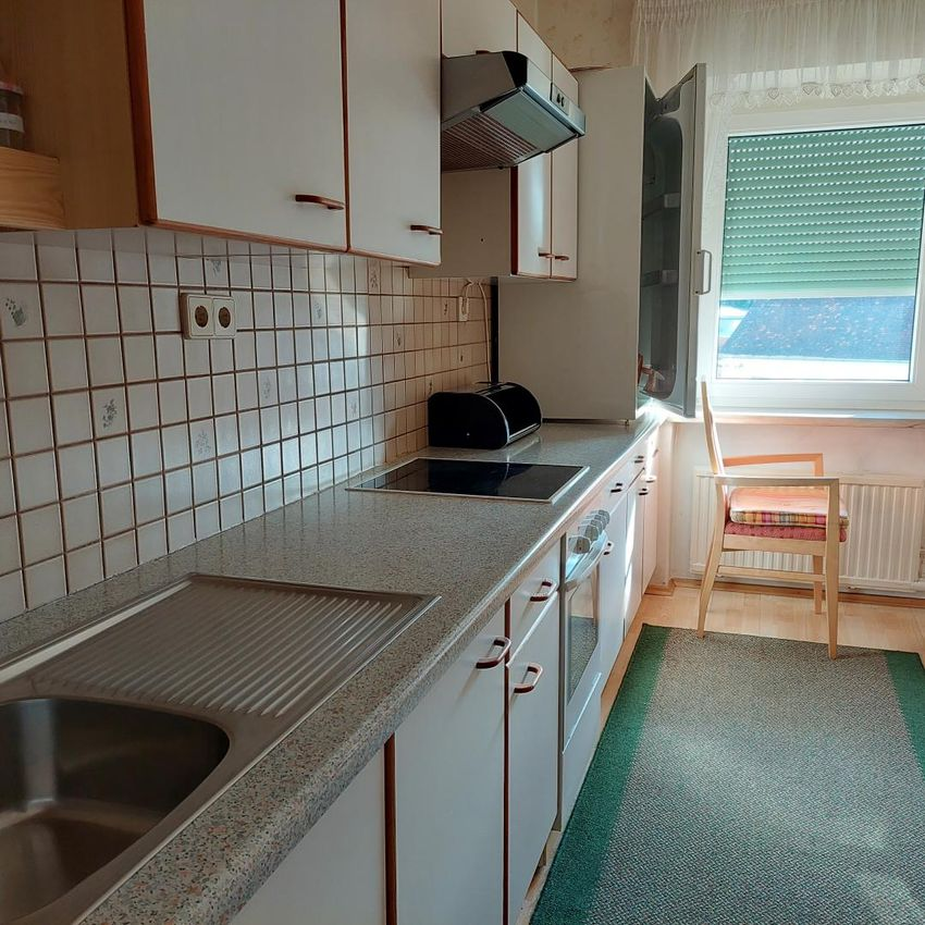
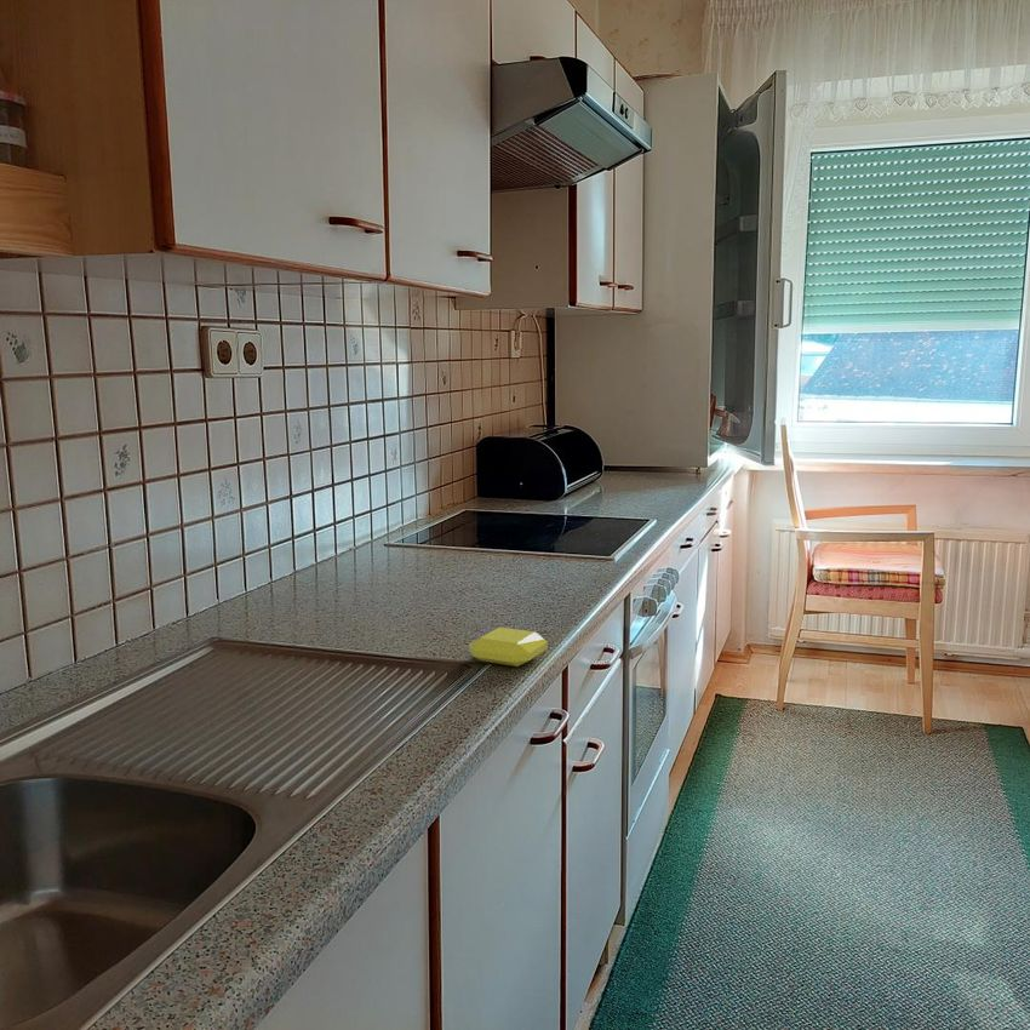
+ soap bar (508, 646)
